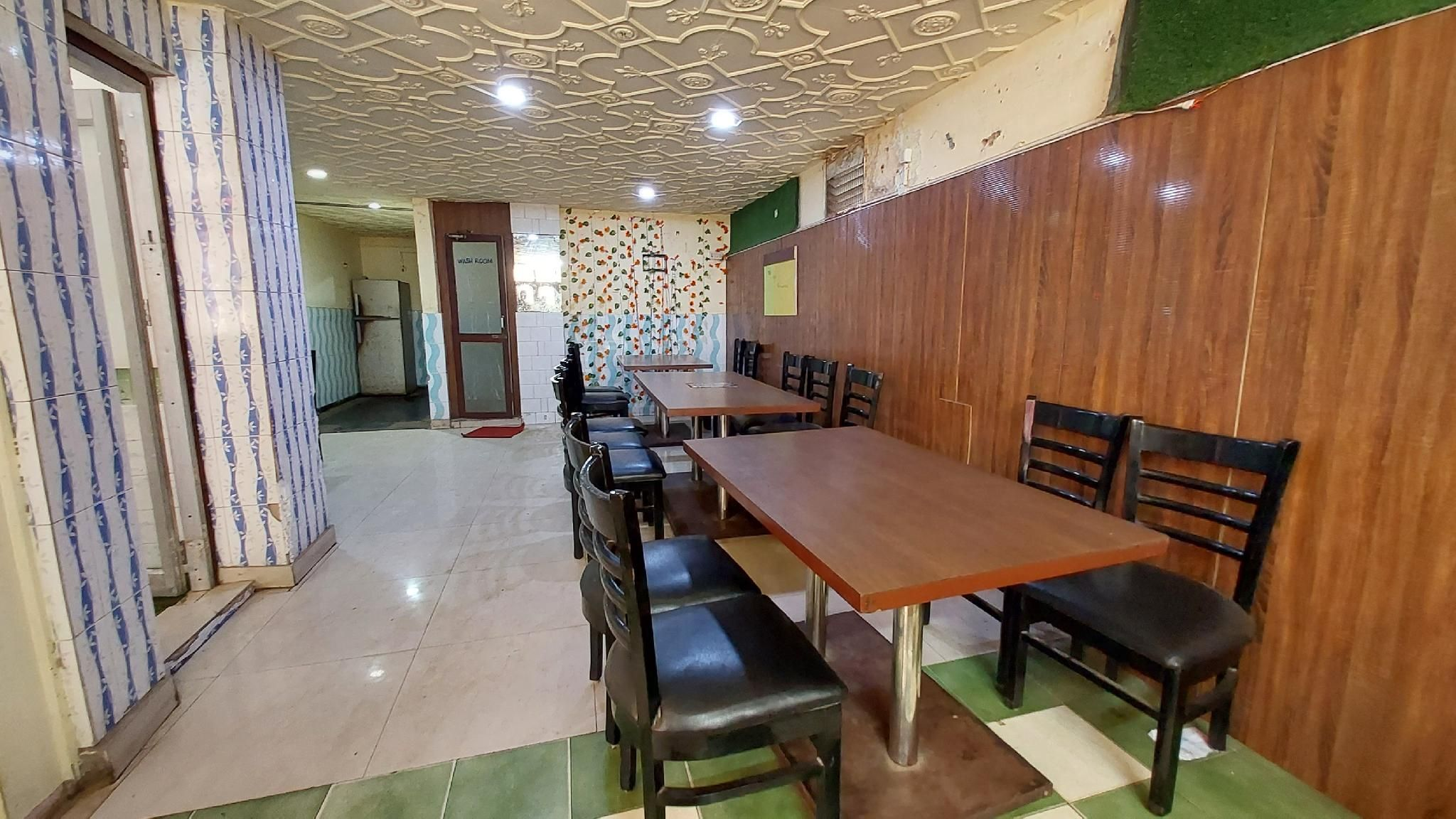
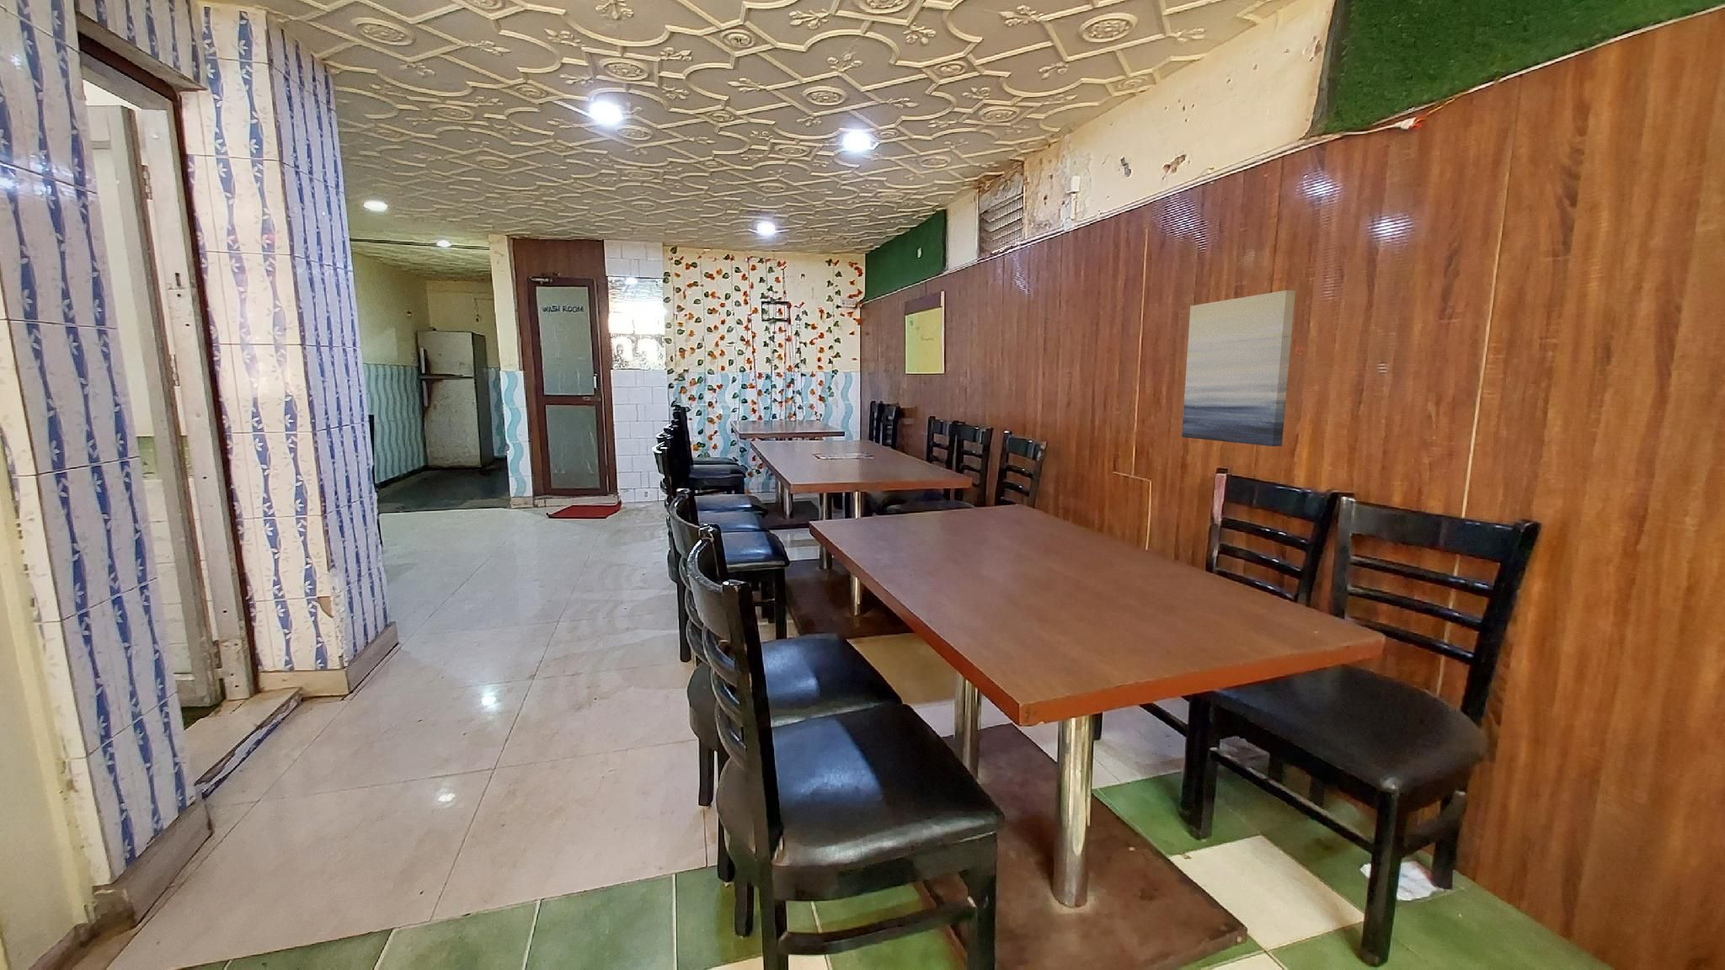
+ wall art (1232, 371)
